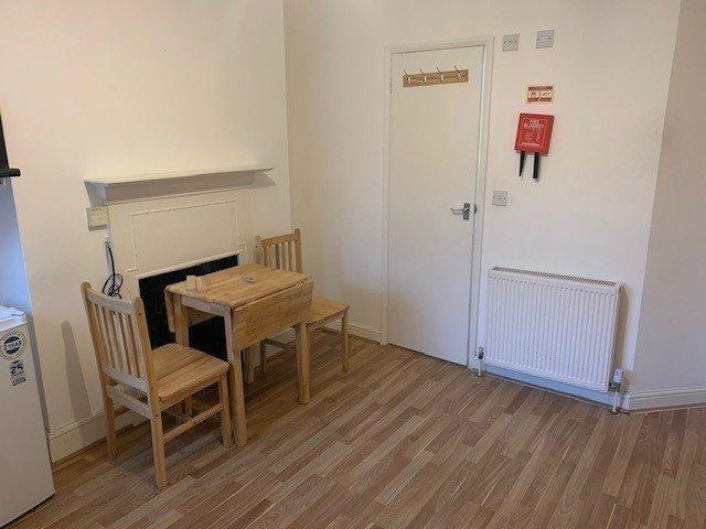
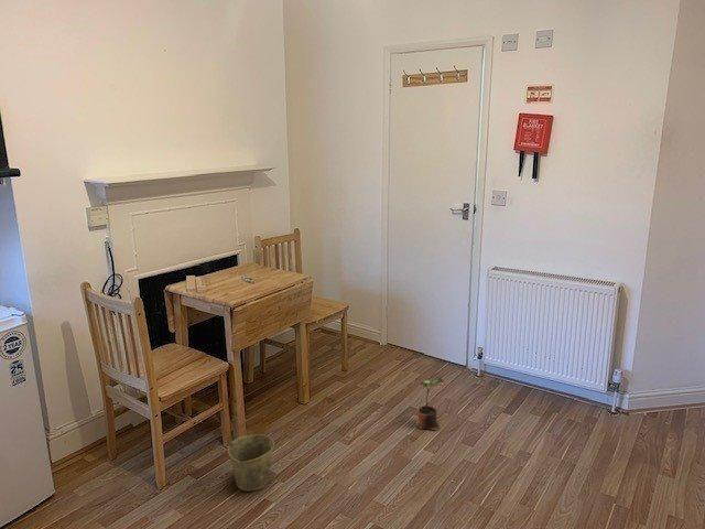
+ potted plant (426, 399)
+ bucket (251, 452)
